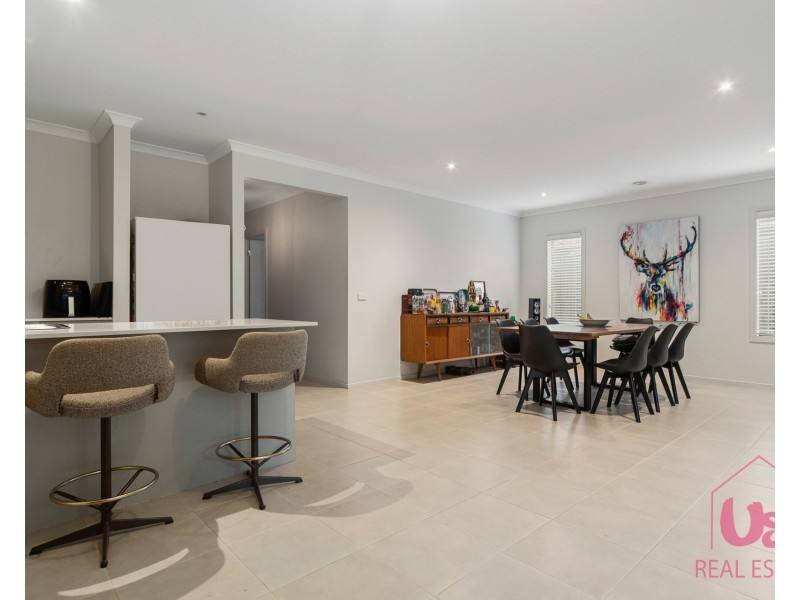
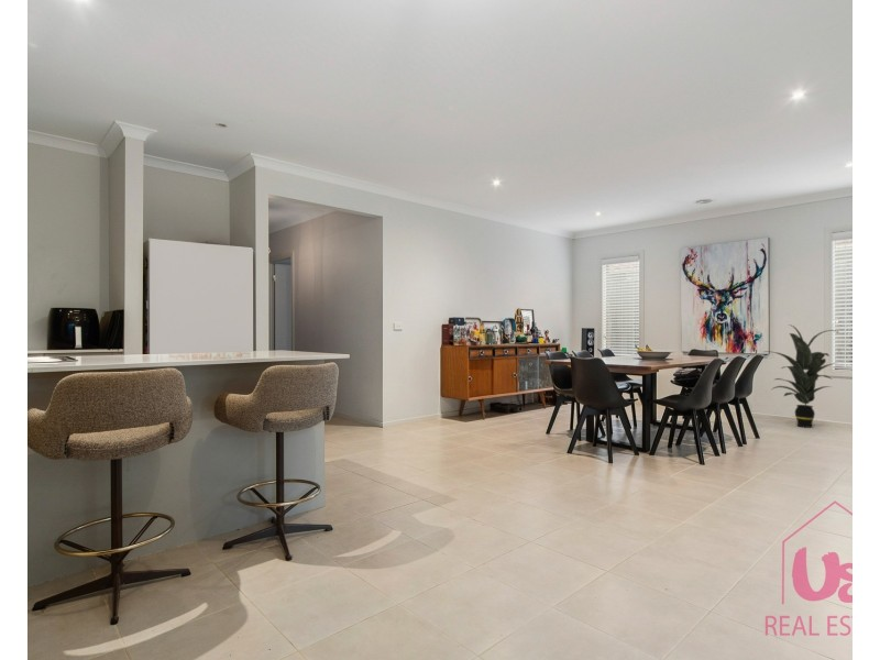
+ indoor plant (801, 375)
